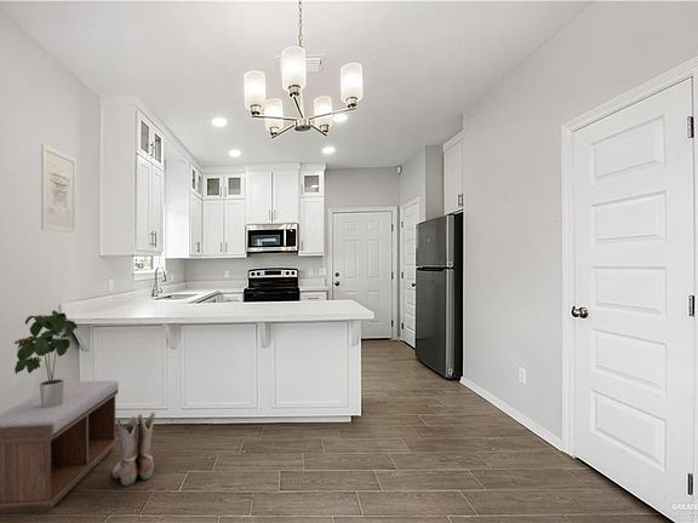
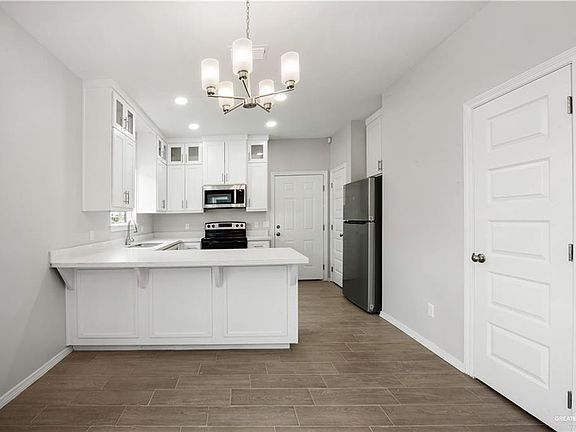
- potted plant (48, 358)
- bench (57, 437)
- boots (133, 442)
- wall art (59, 191)
